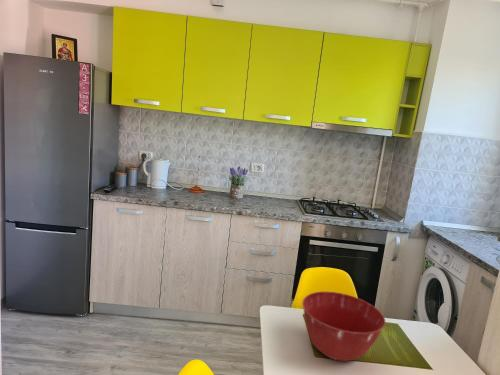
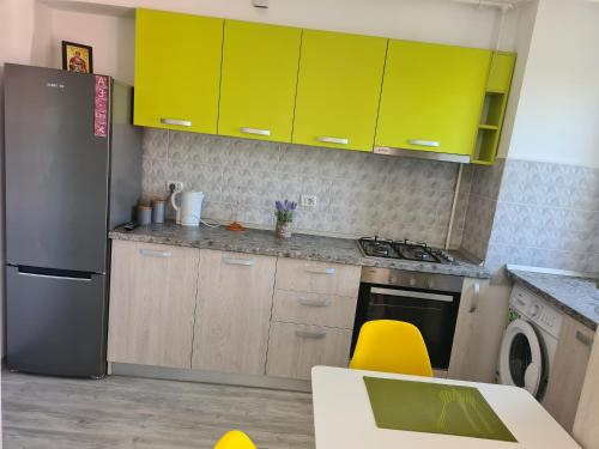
- mixing bowl (339, 329)
